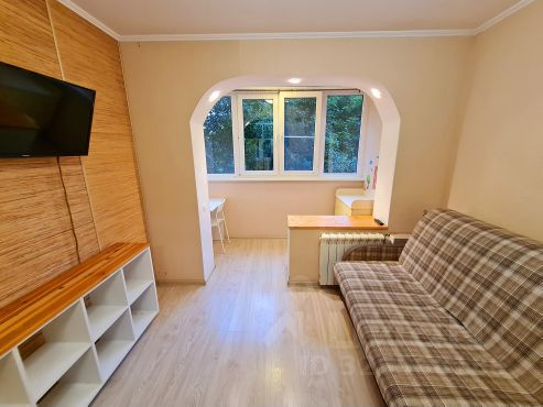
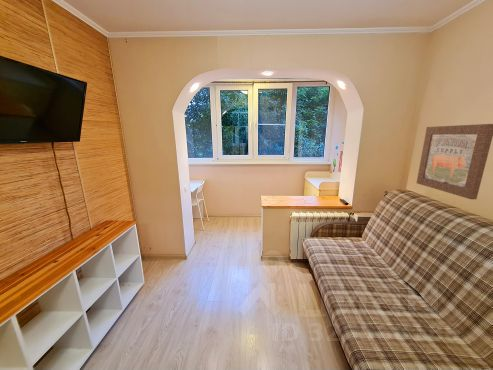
+ wall art (448, 159)
